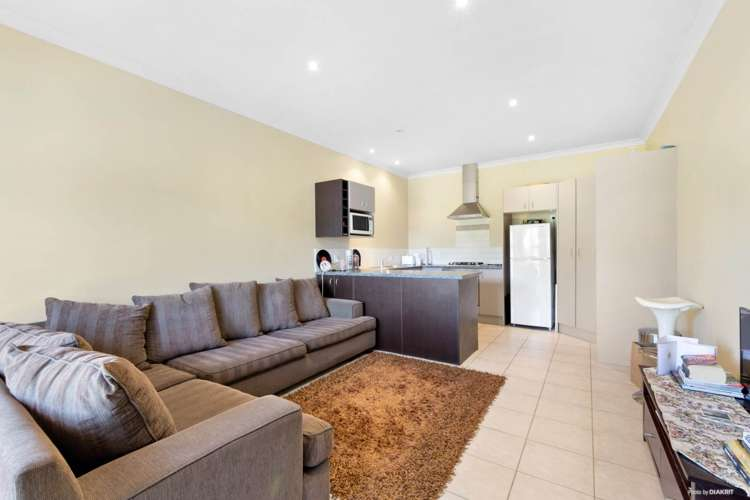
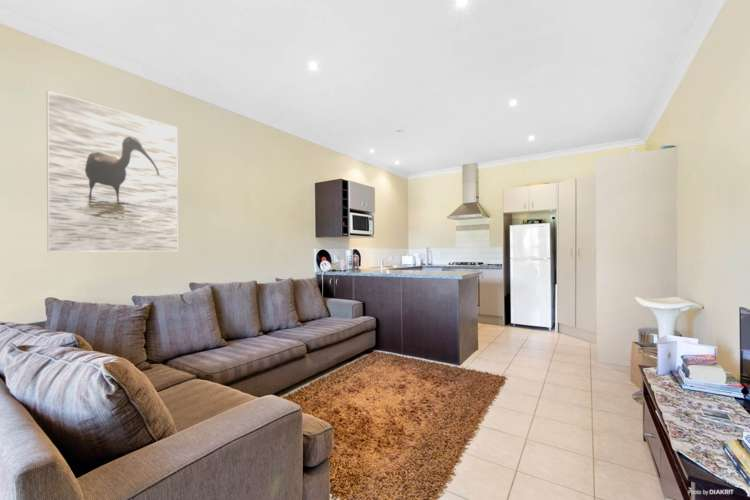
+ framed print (120, 181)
